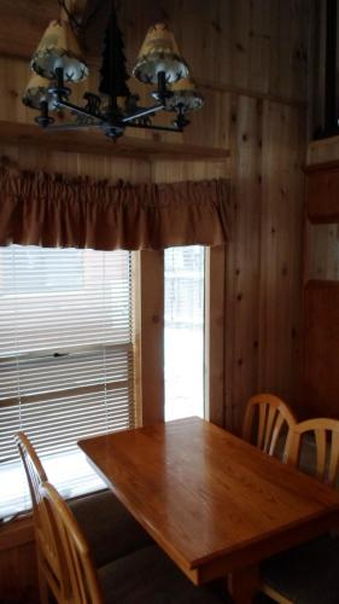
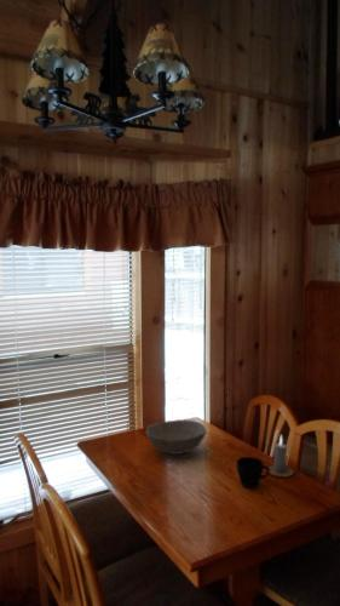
+ cup (250, 474)
+ bowl (175, 439)
+ candle (280, 452)
